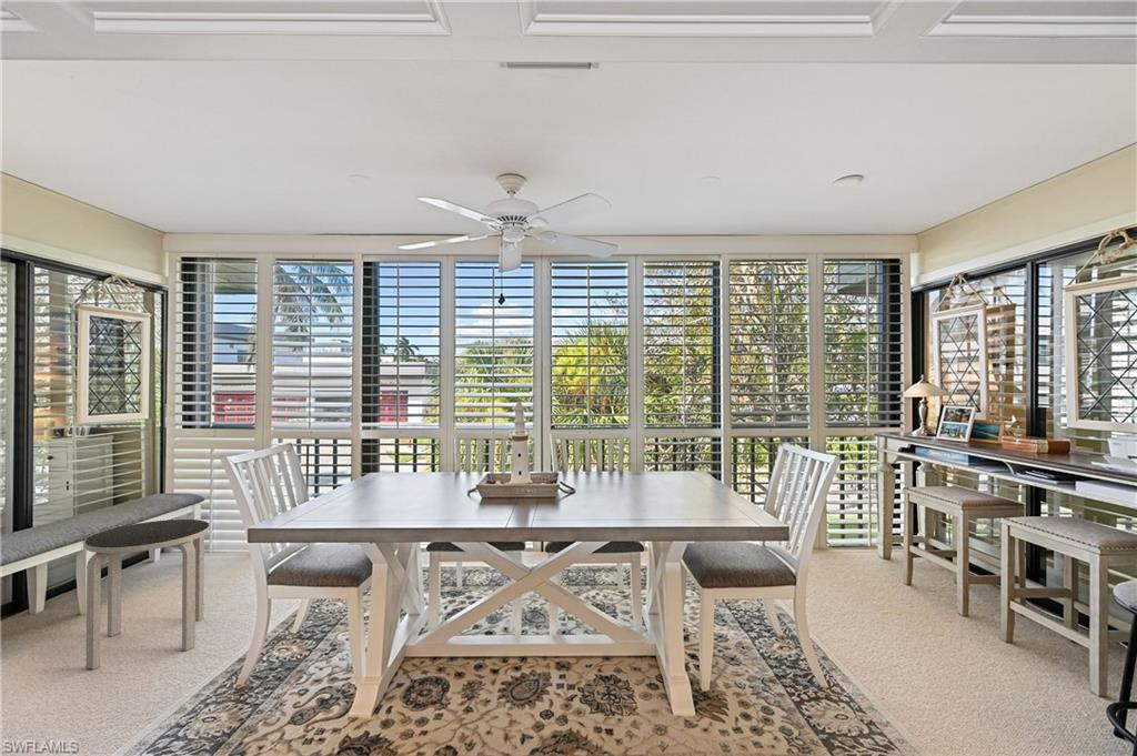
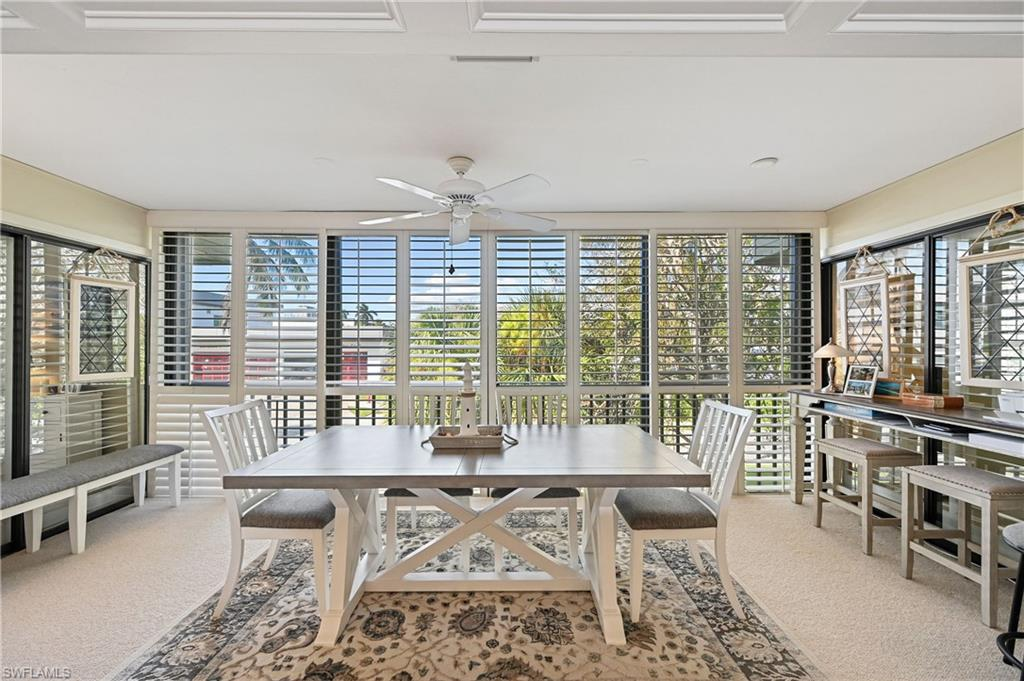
- side table (120, 586)
